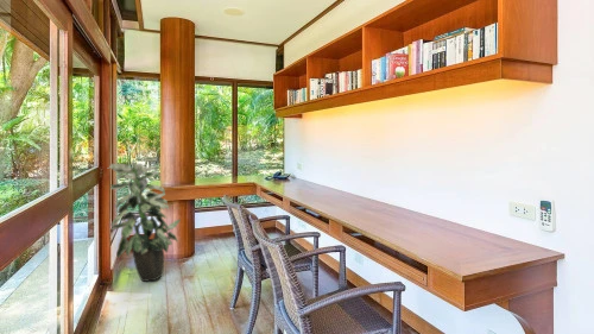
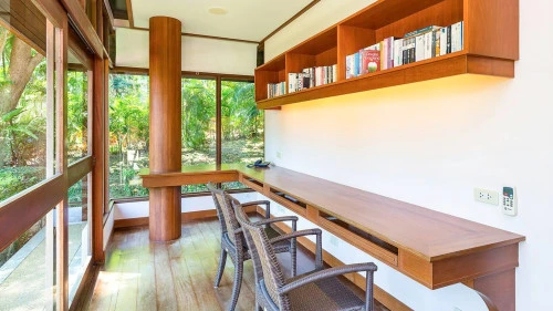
- indoor plant (143, 219)
